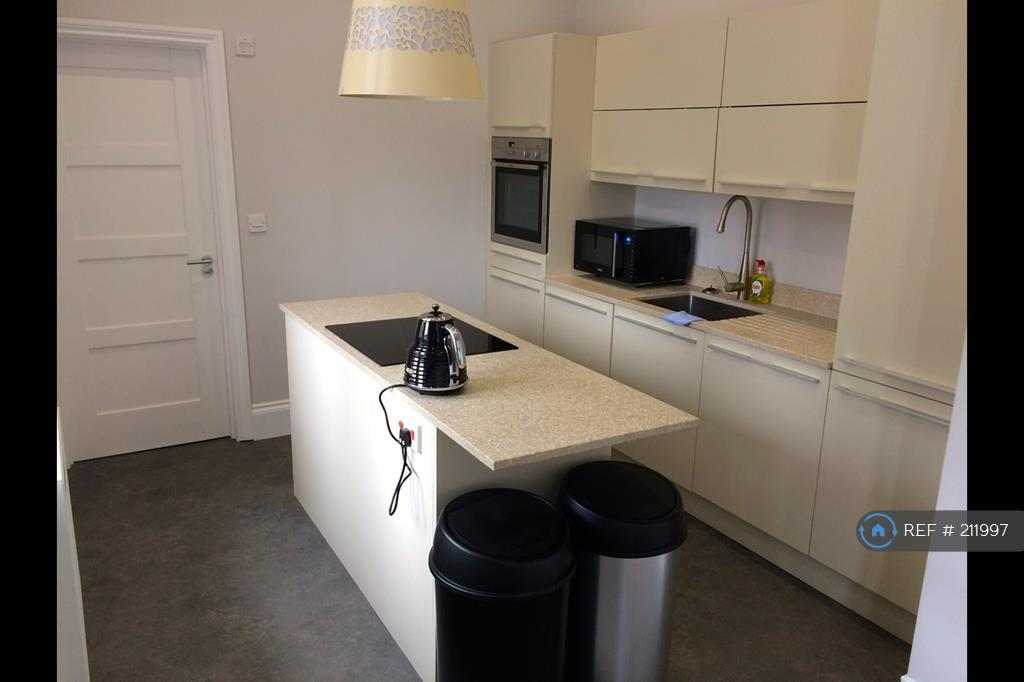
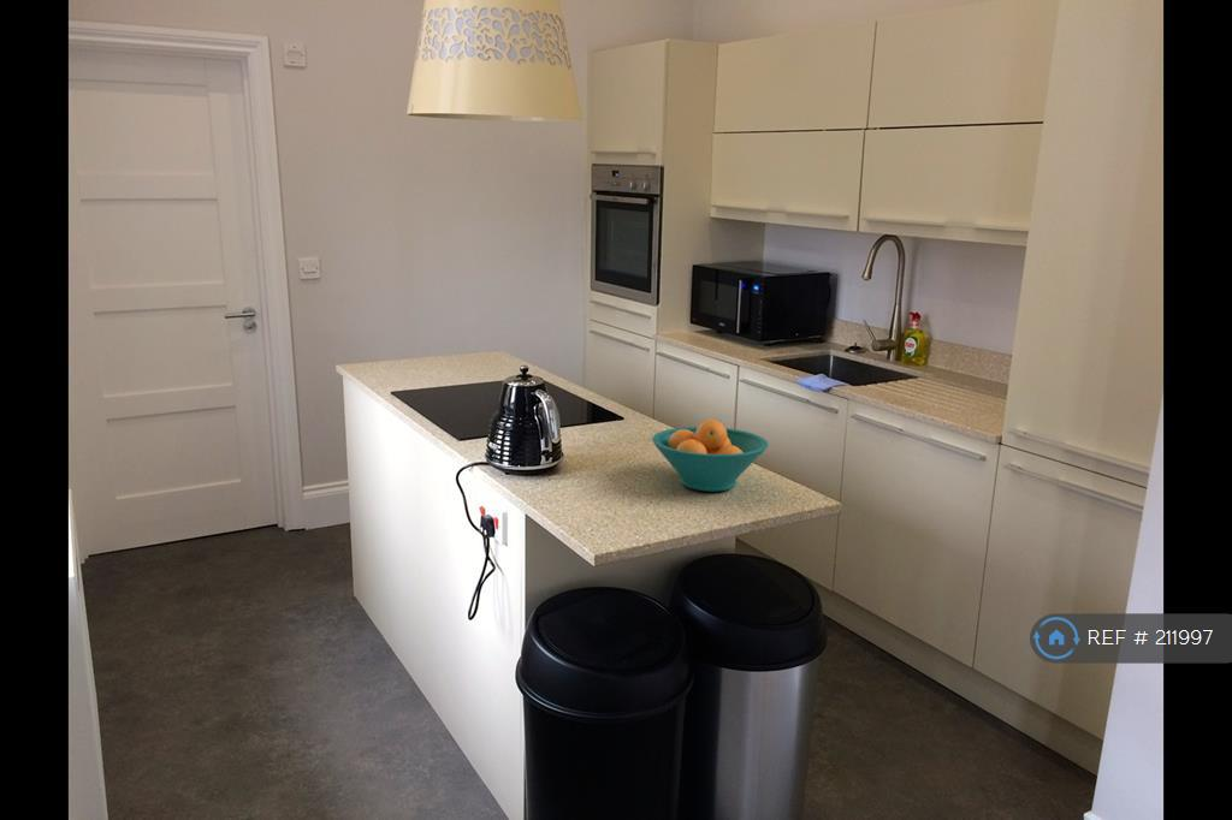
+ fruit bowl (709, 452)
